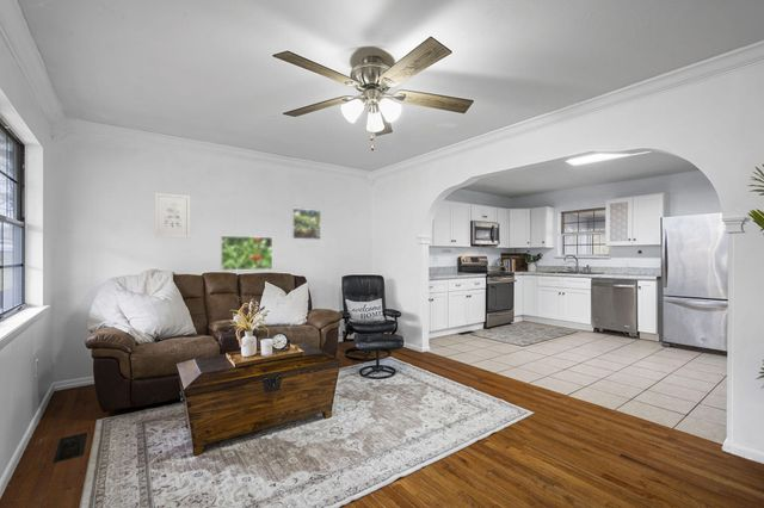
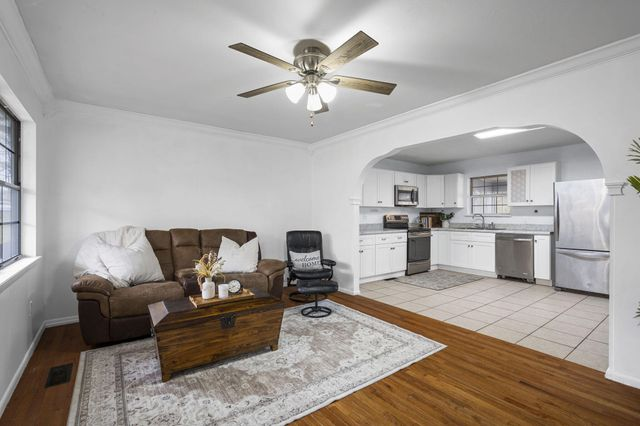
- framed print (306, 224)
- wall art (172, 216)
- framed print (247, 253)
